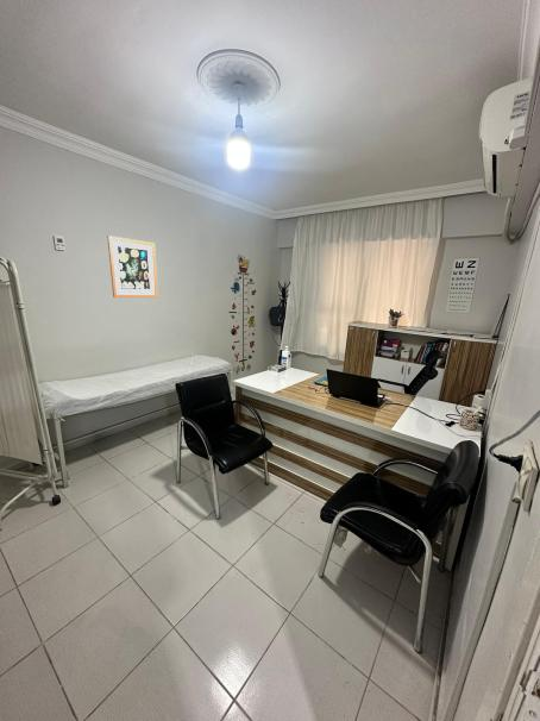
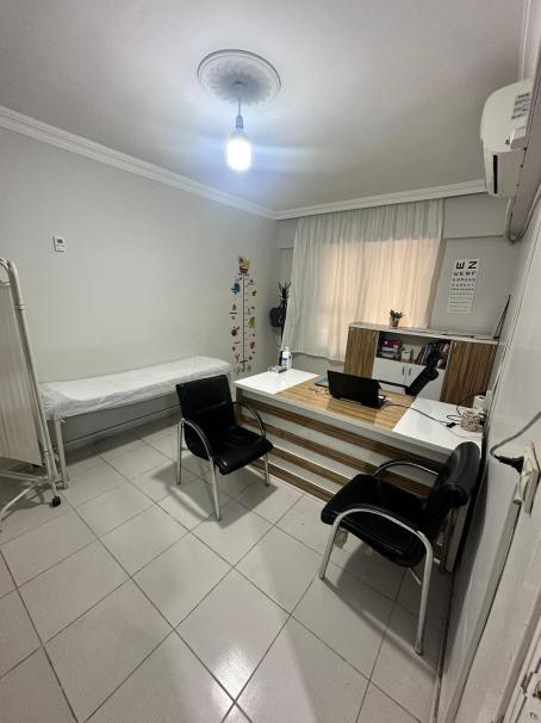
- wall art (134, 269)
